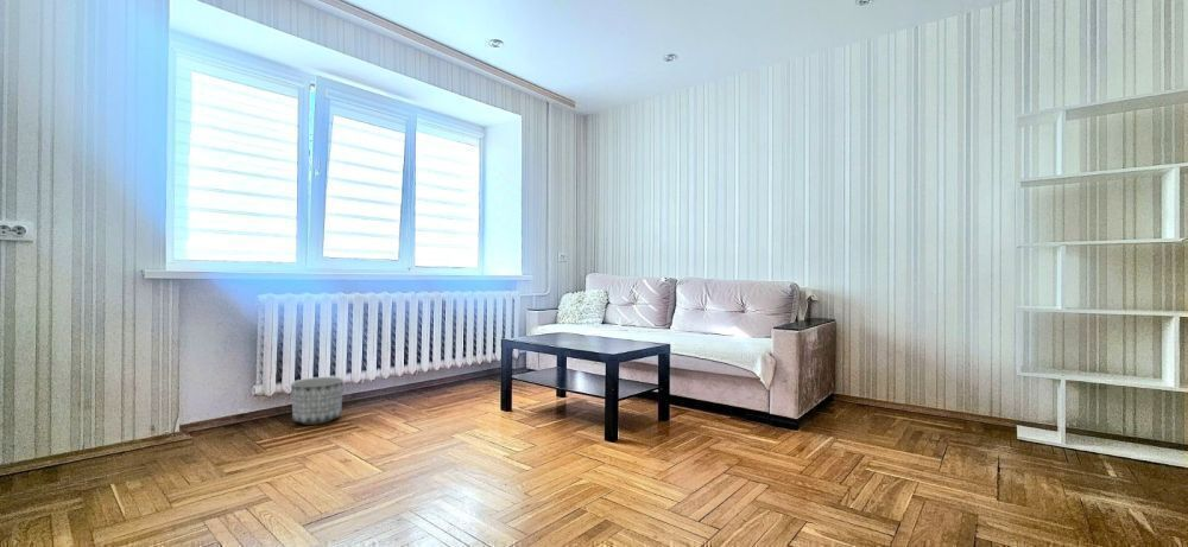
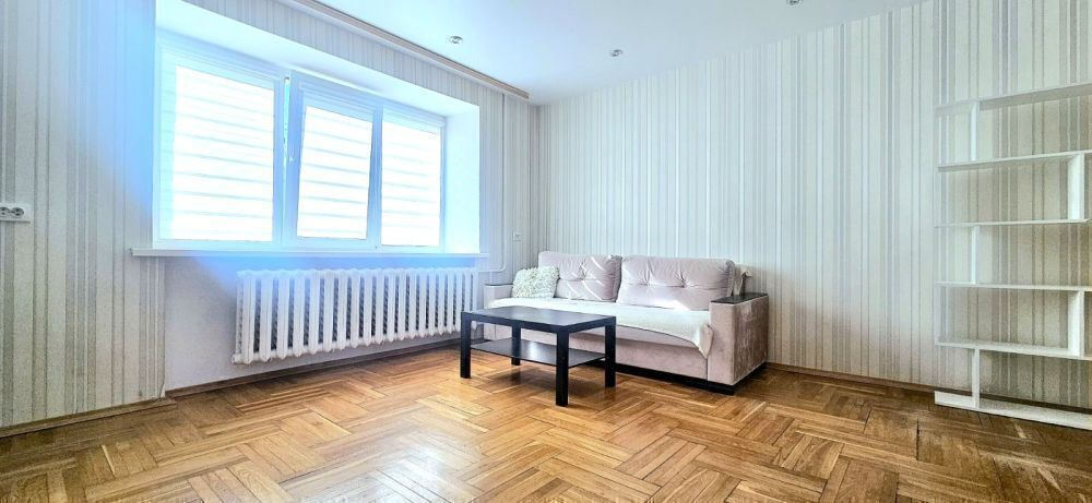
- planter (317, 401)
